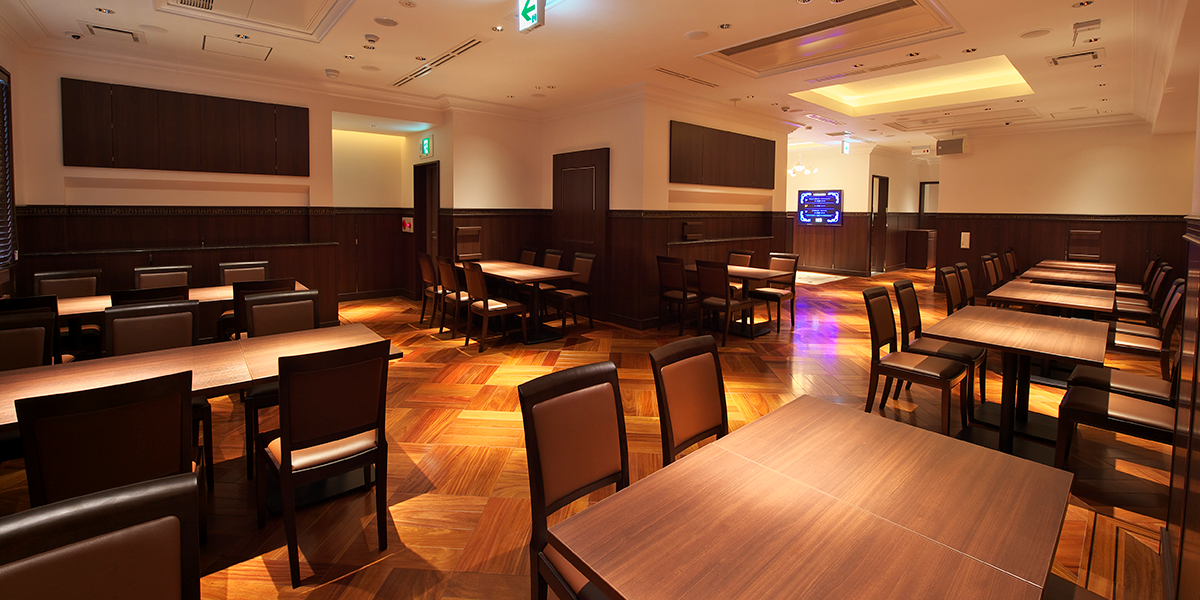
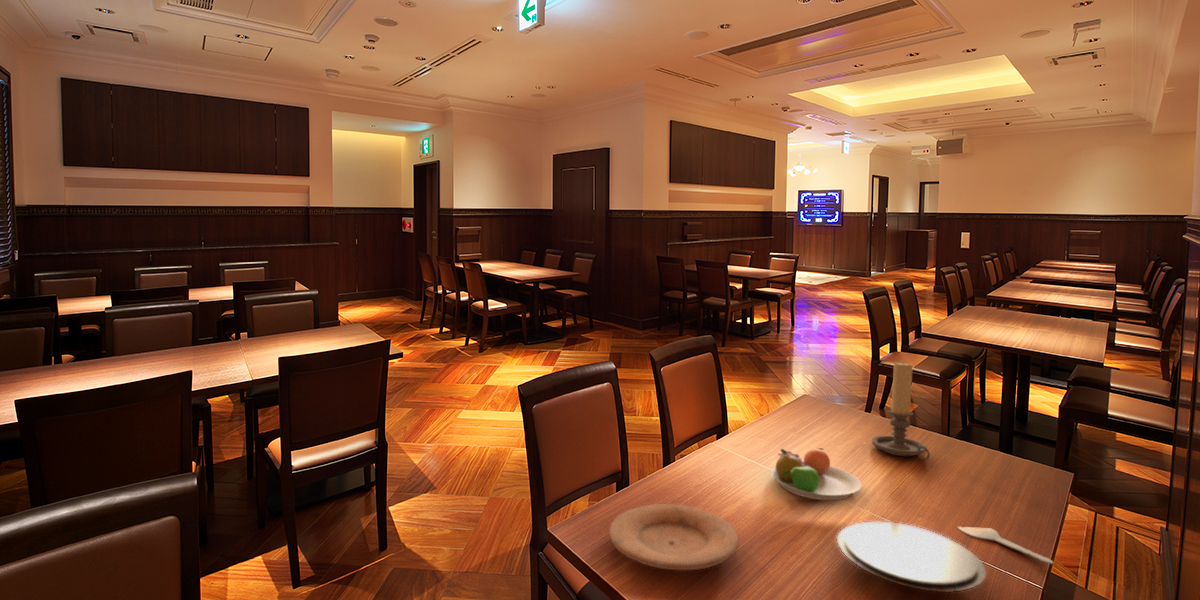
+ candle holder (905, 407)
+ plate (907, 560)
+ plate (672, 538)
+ key (1002, 541)
+ fruit bowl (812, 469)
